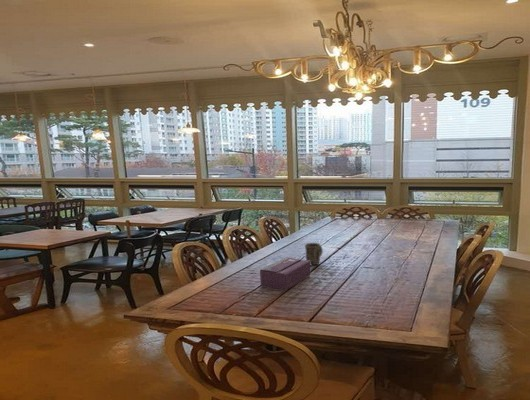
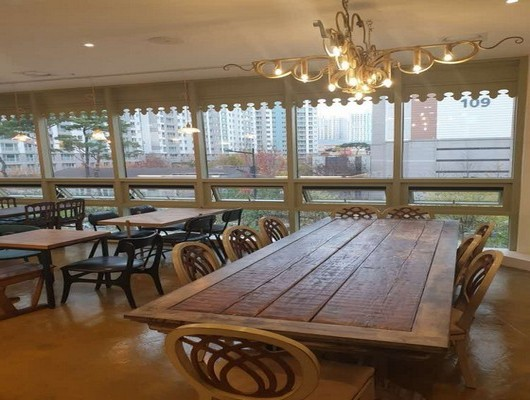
- tissue box (286, 272)
- mug (314, 253)
